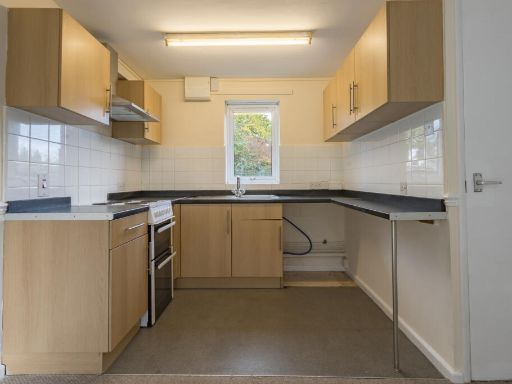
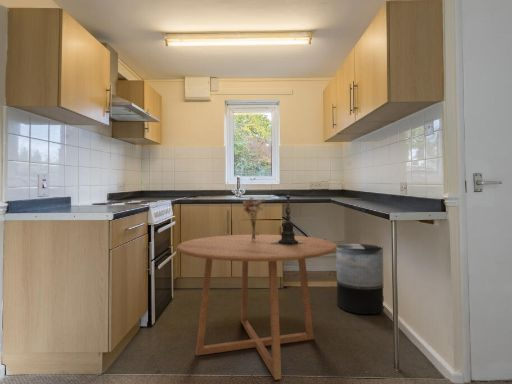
+ dining table (247, 292)
+ bouquet (252, 218)
+ candle holder (287, 215)
+ trash can (359, 276)
